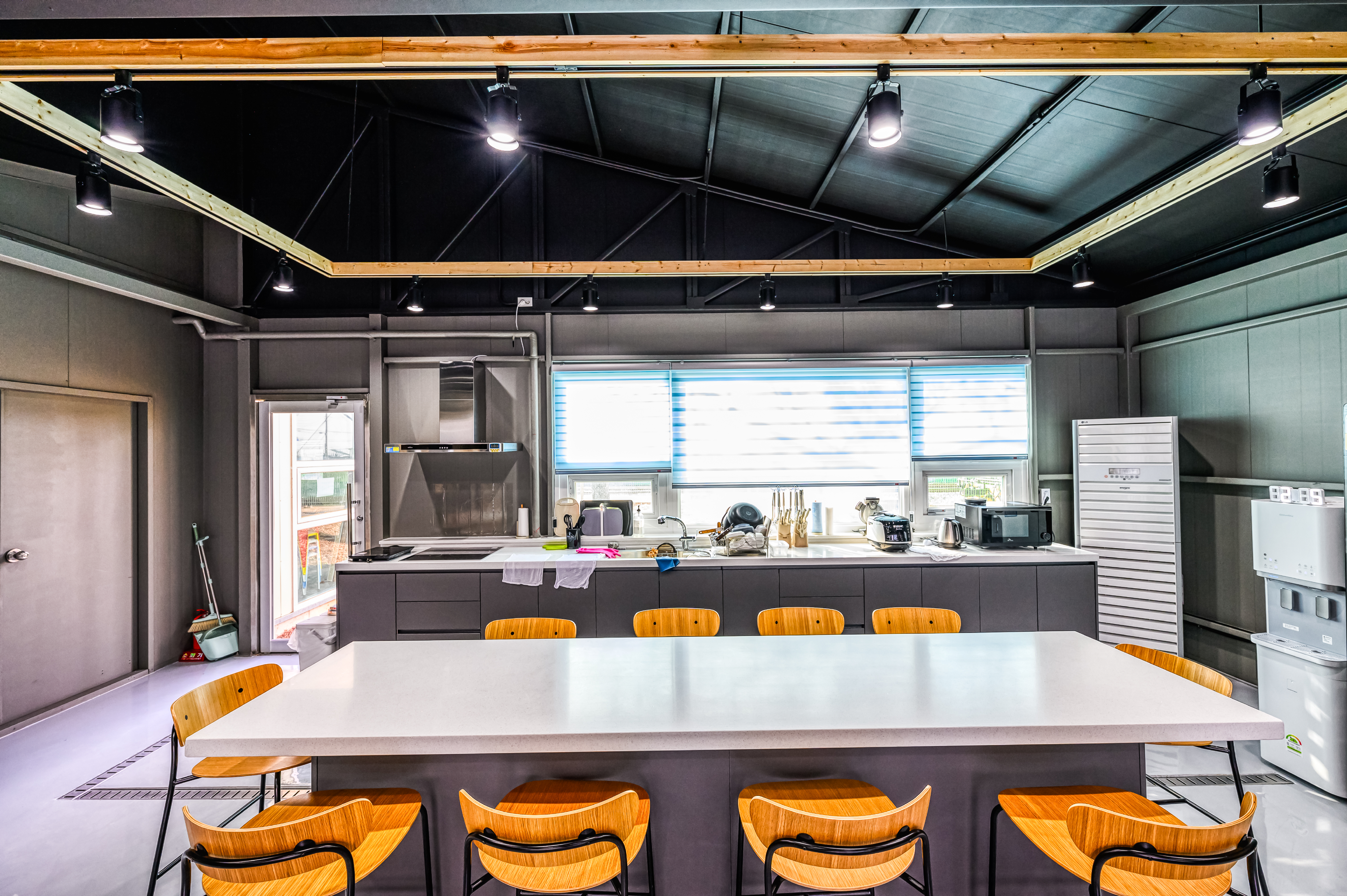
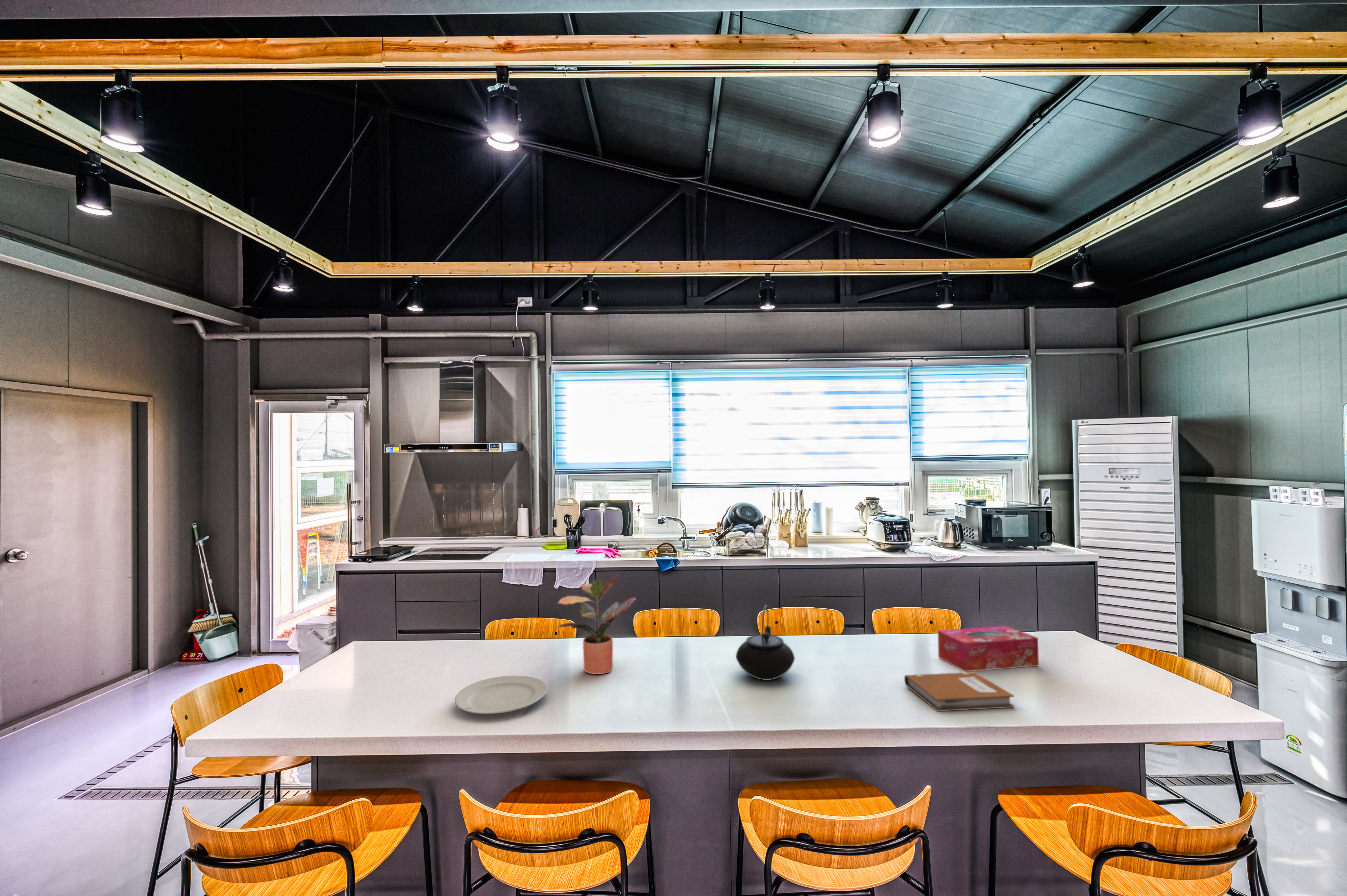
+ potted plant (595, 619)
+ chinaware (502, 697)
+ notebook (958, 690)
+ tissue box (987, 647)
+ teapot (764, 640)
